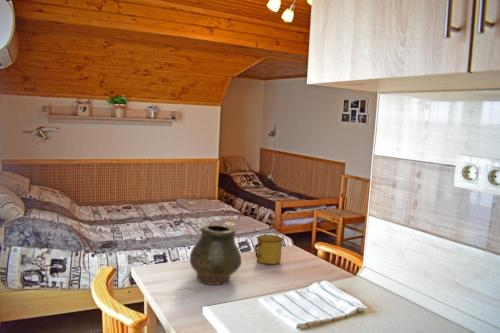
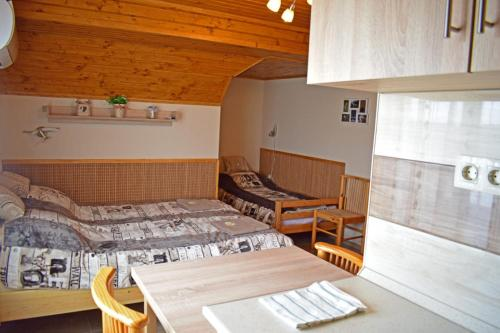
- mug (267, 250)
- vase (215, 253)
